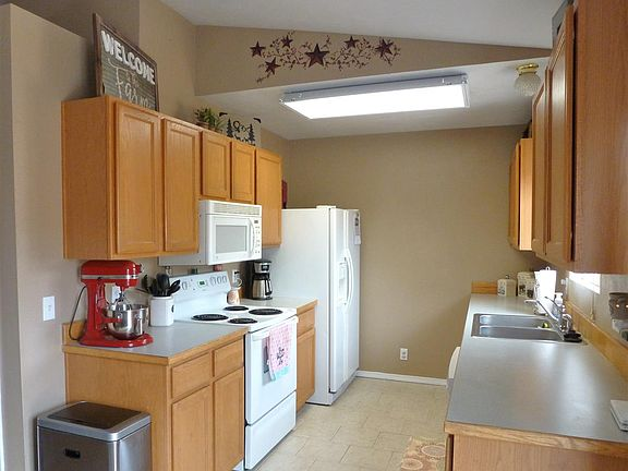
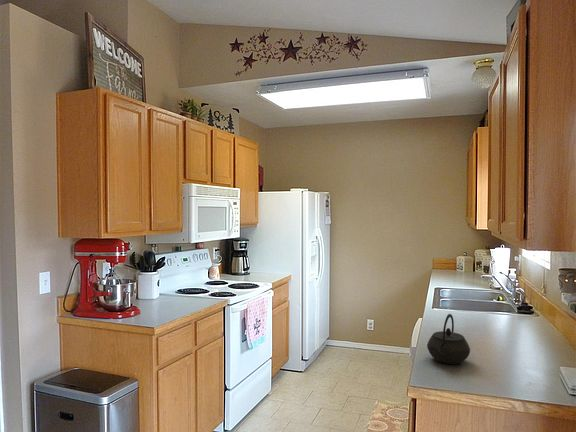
+ kettle (447, 338)
